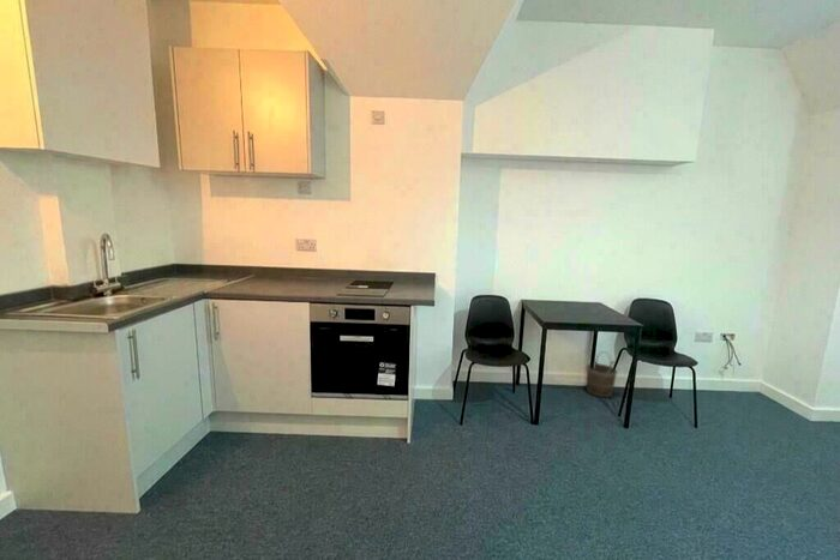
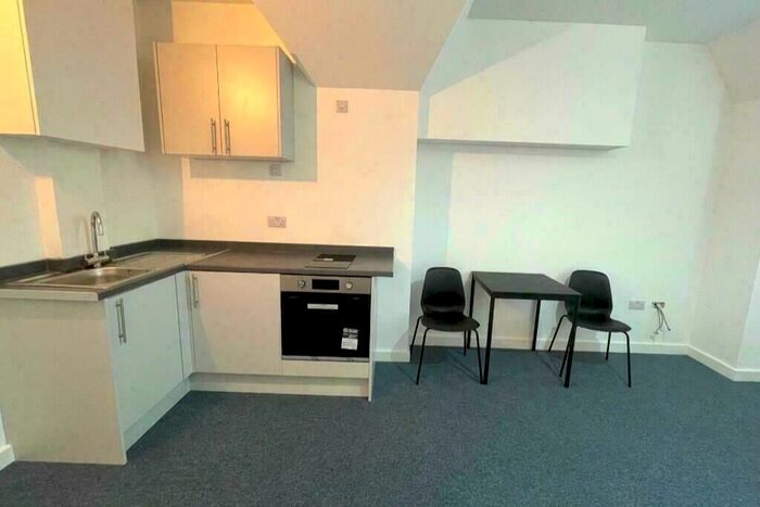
- bucket (601, 372)
